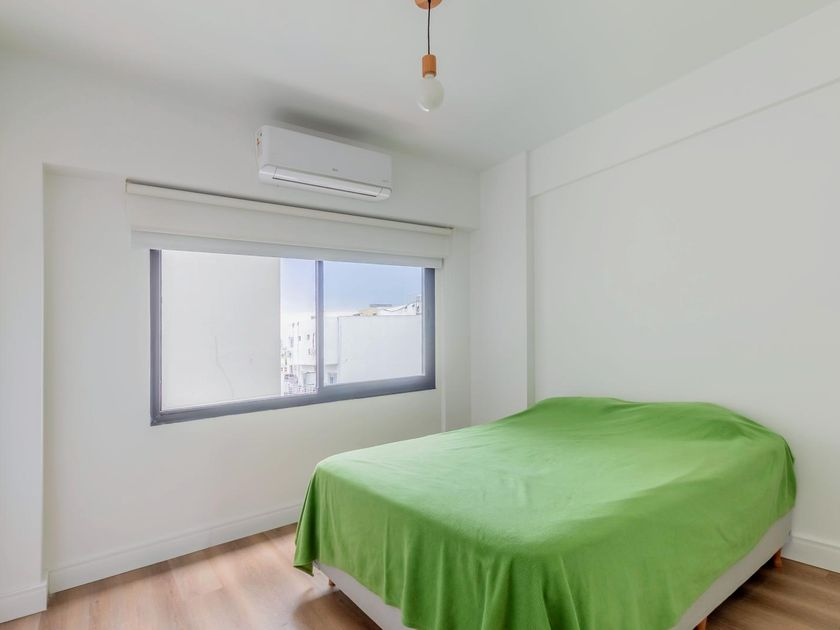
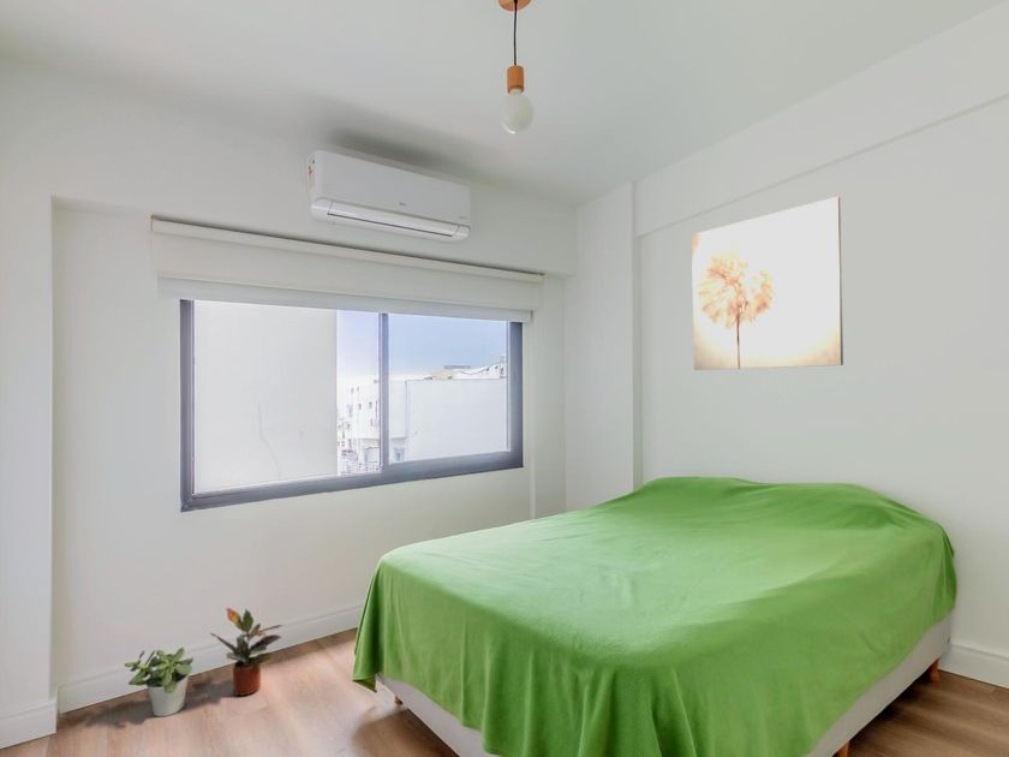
+ potted plant (160, 681)
+ potted plant (250, 650)
+ wall art (759, 292)
